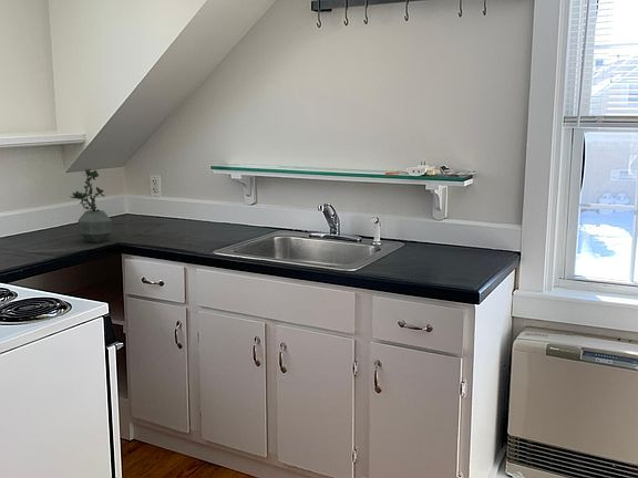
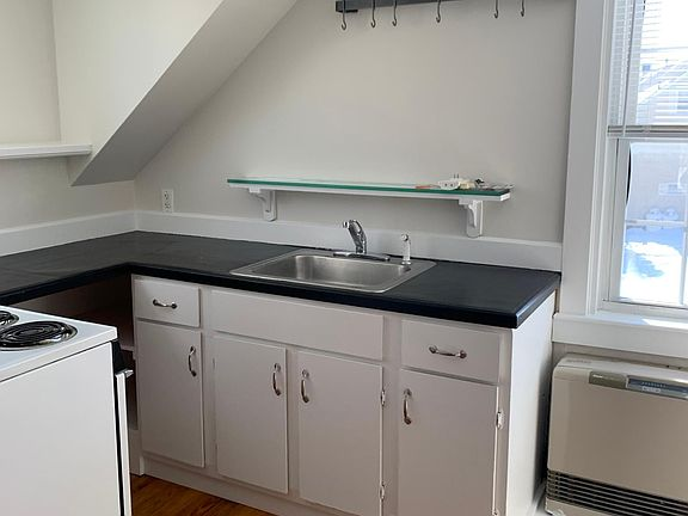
- potted plant (91, 205)
